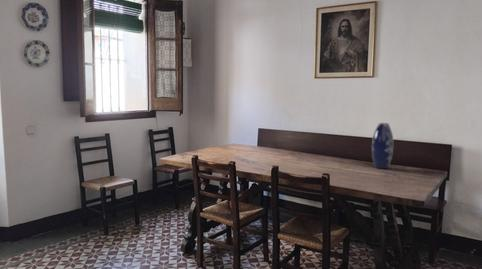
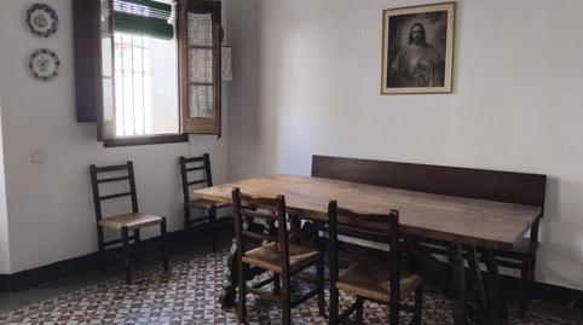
- vase (382, 145)
